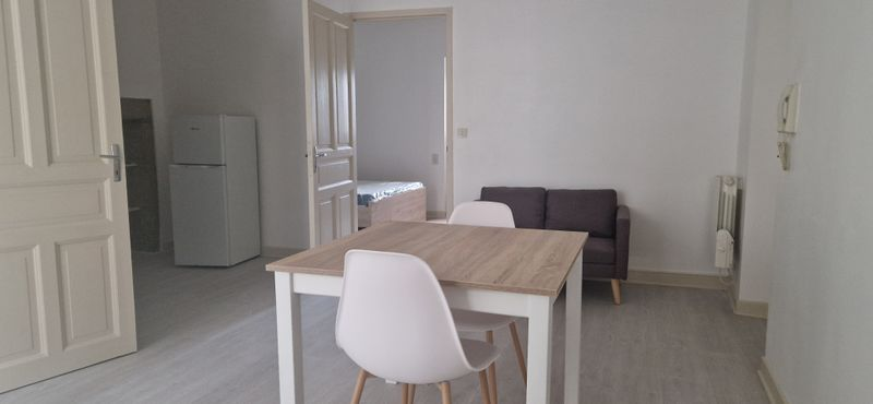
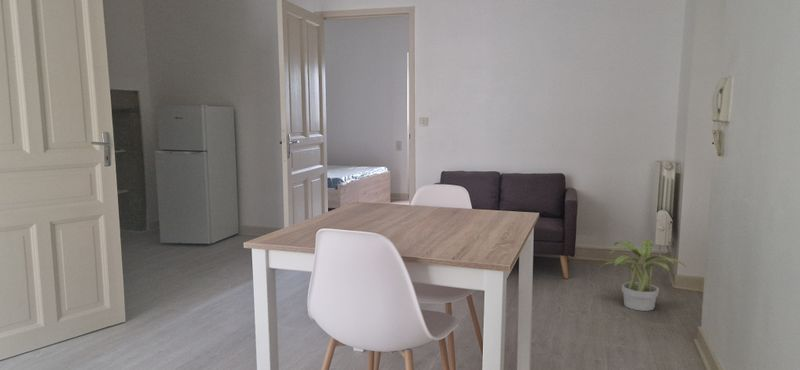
+ potted plant (641, 275)
